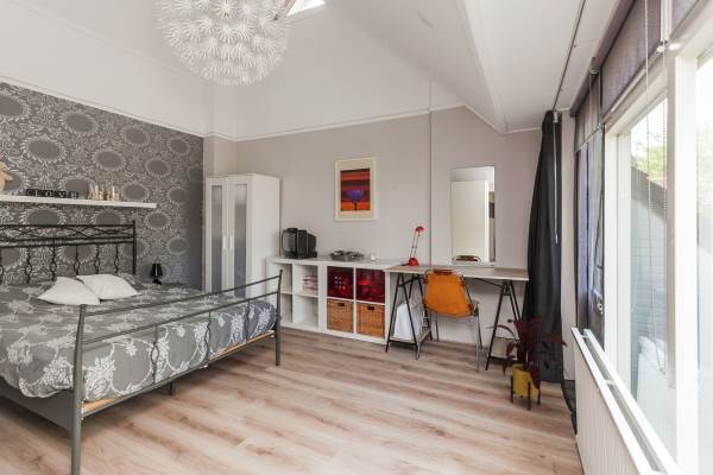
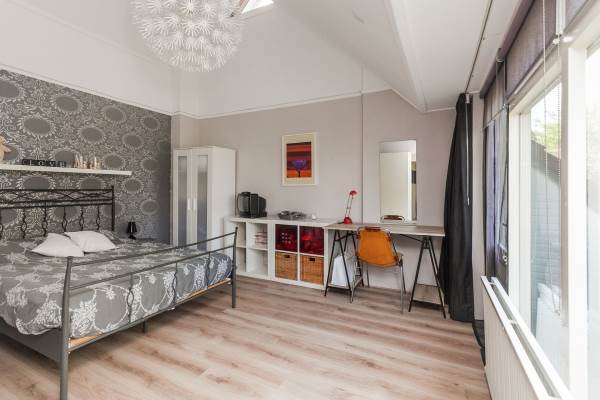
- house plant (522, 360)
